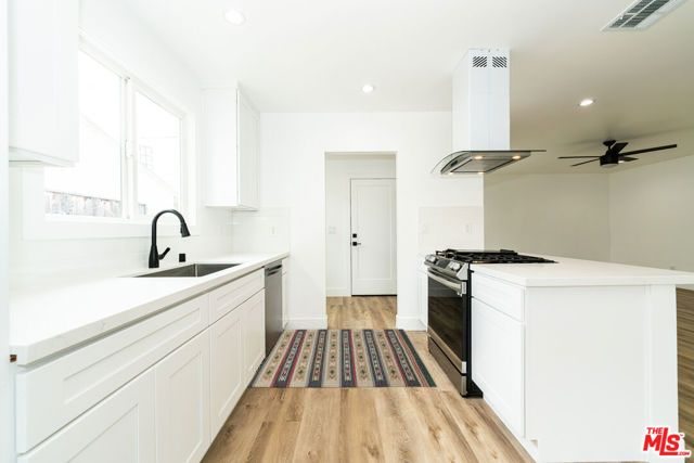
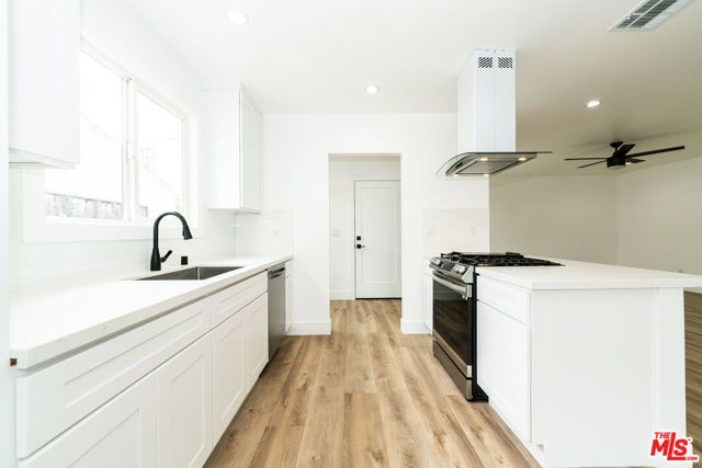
- rug (317, 351)
